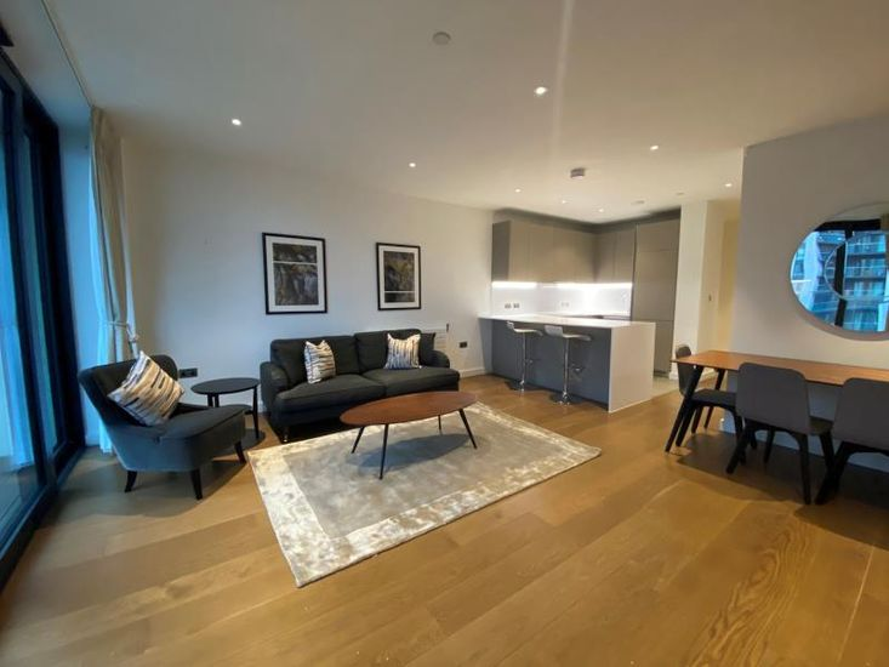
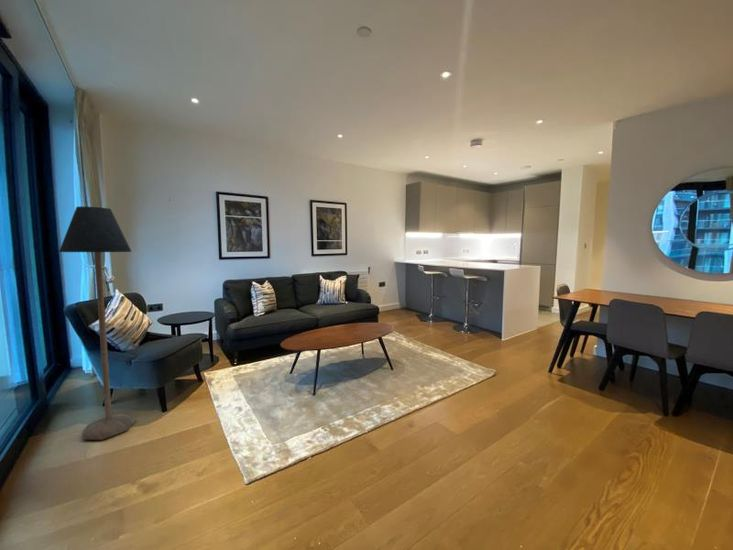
+ floor lamp (102, 321)
